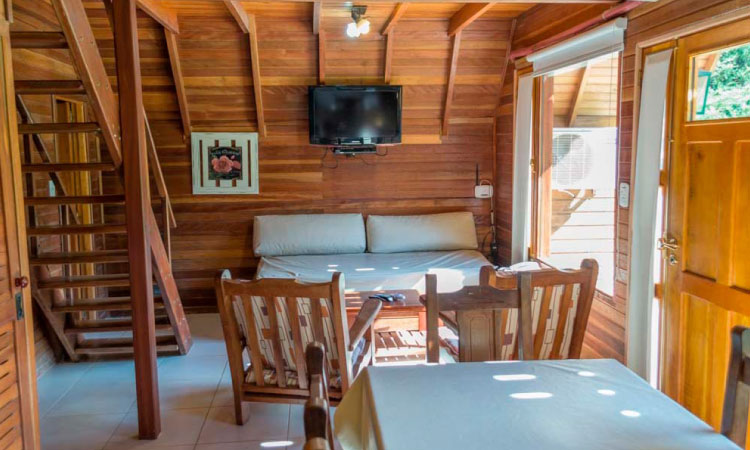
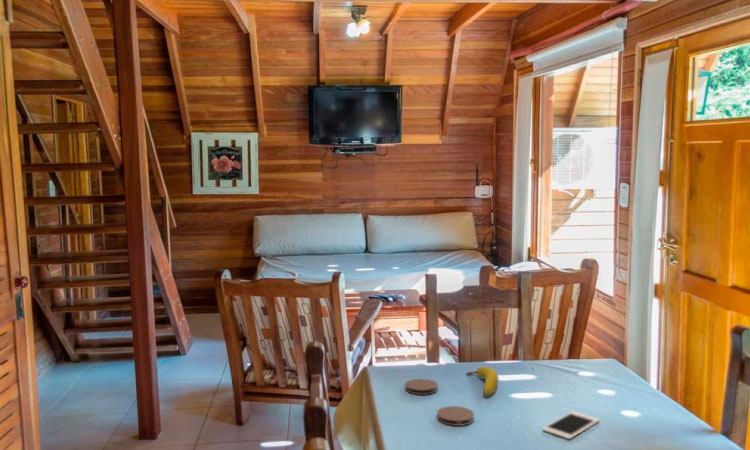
+ cell phone (571, 424)
+ coaster (421, 386)
+ coaster (455, 415)
+ fruit (485, 378)
